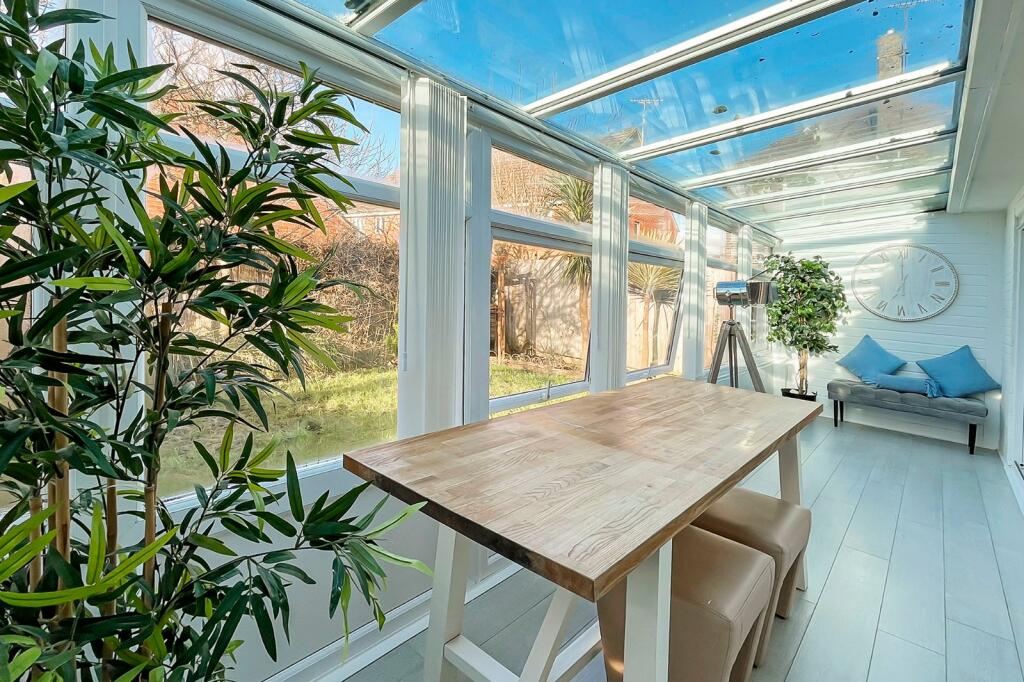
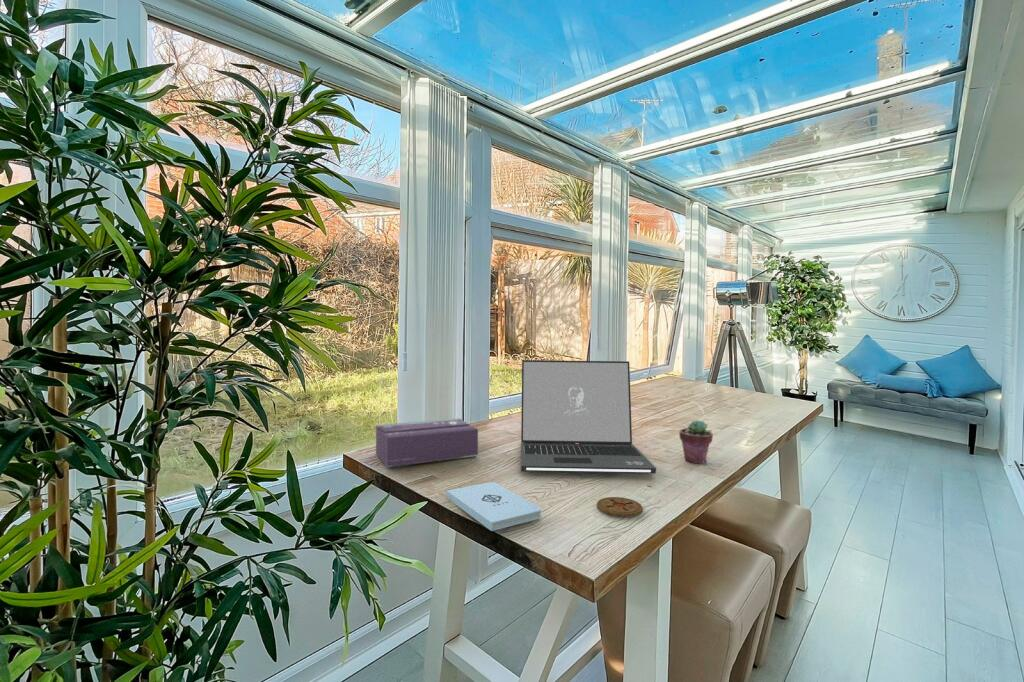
+ coaster (619, 506)
+ potted succulent (695, 440)
+ tissue box (426, 440)
+ laptop (581, 410)
+ notepad (492, 503)
